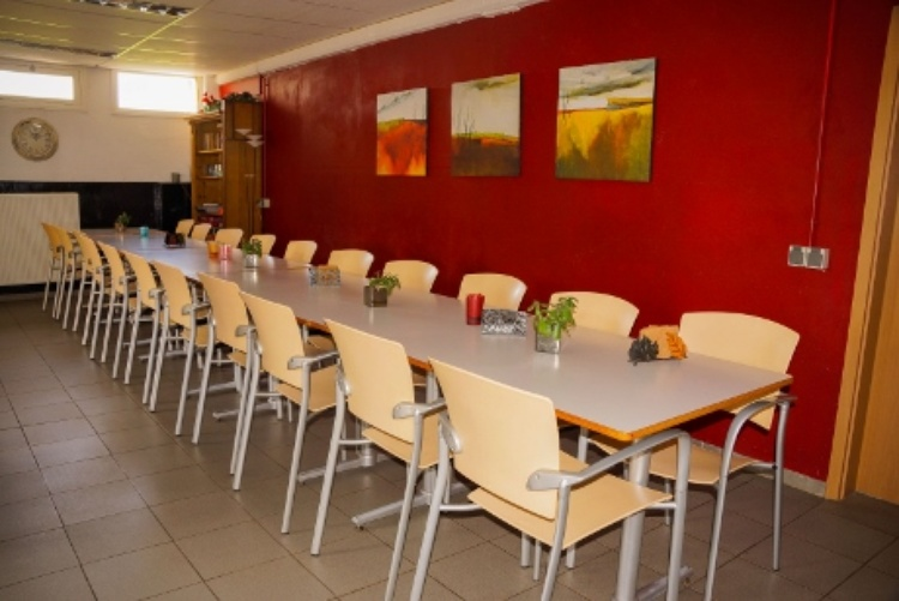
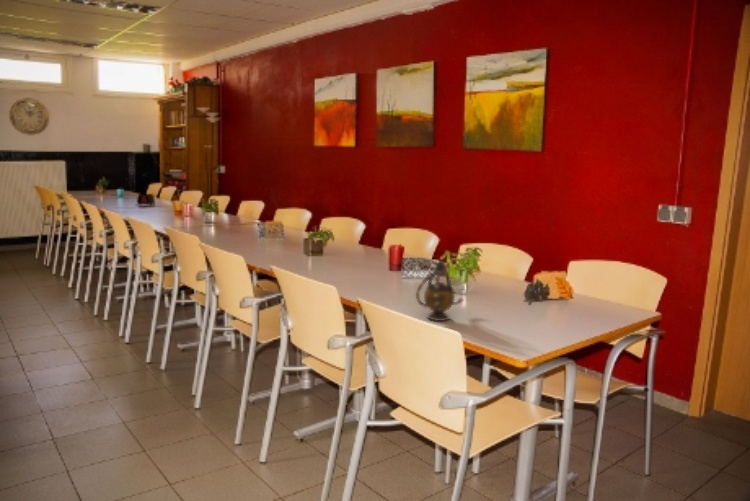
+ teapot (444, 288)
